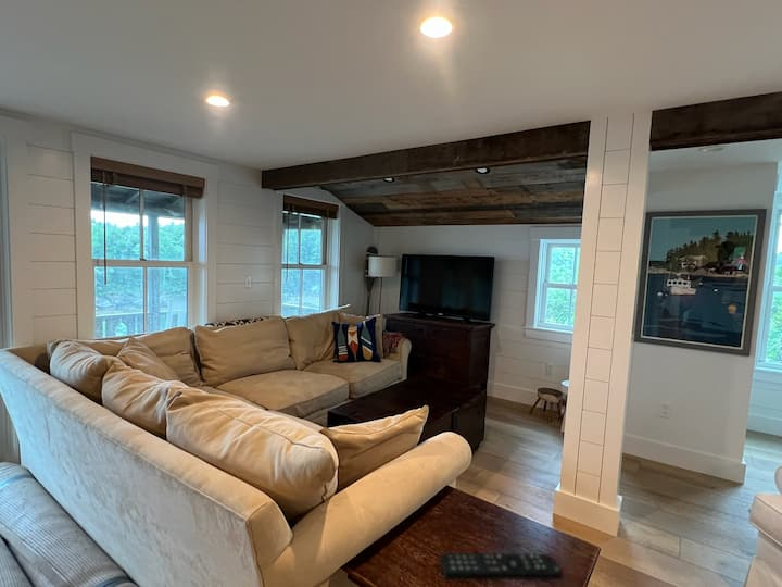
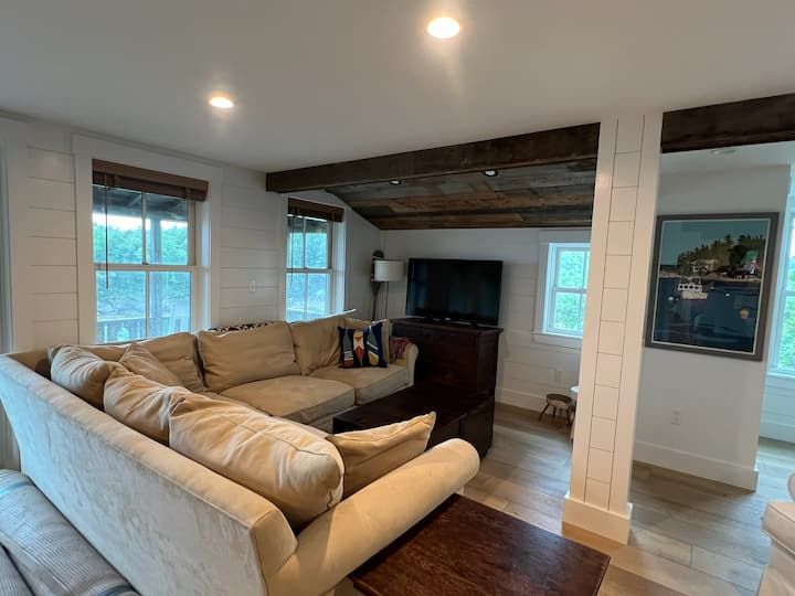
- remote control (500, 565)
